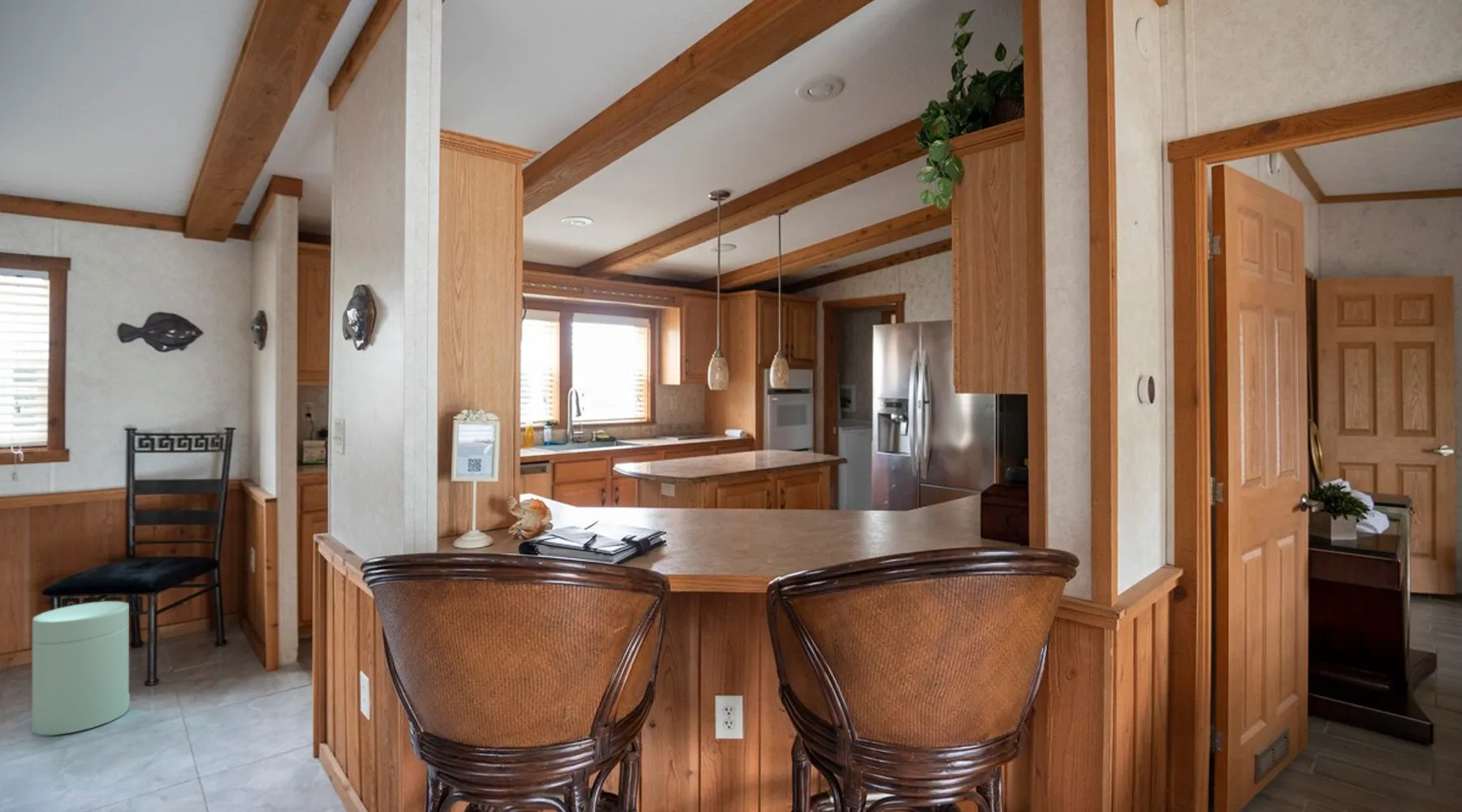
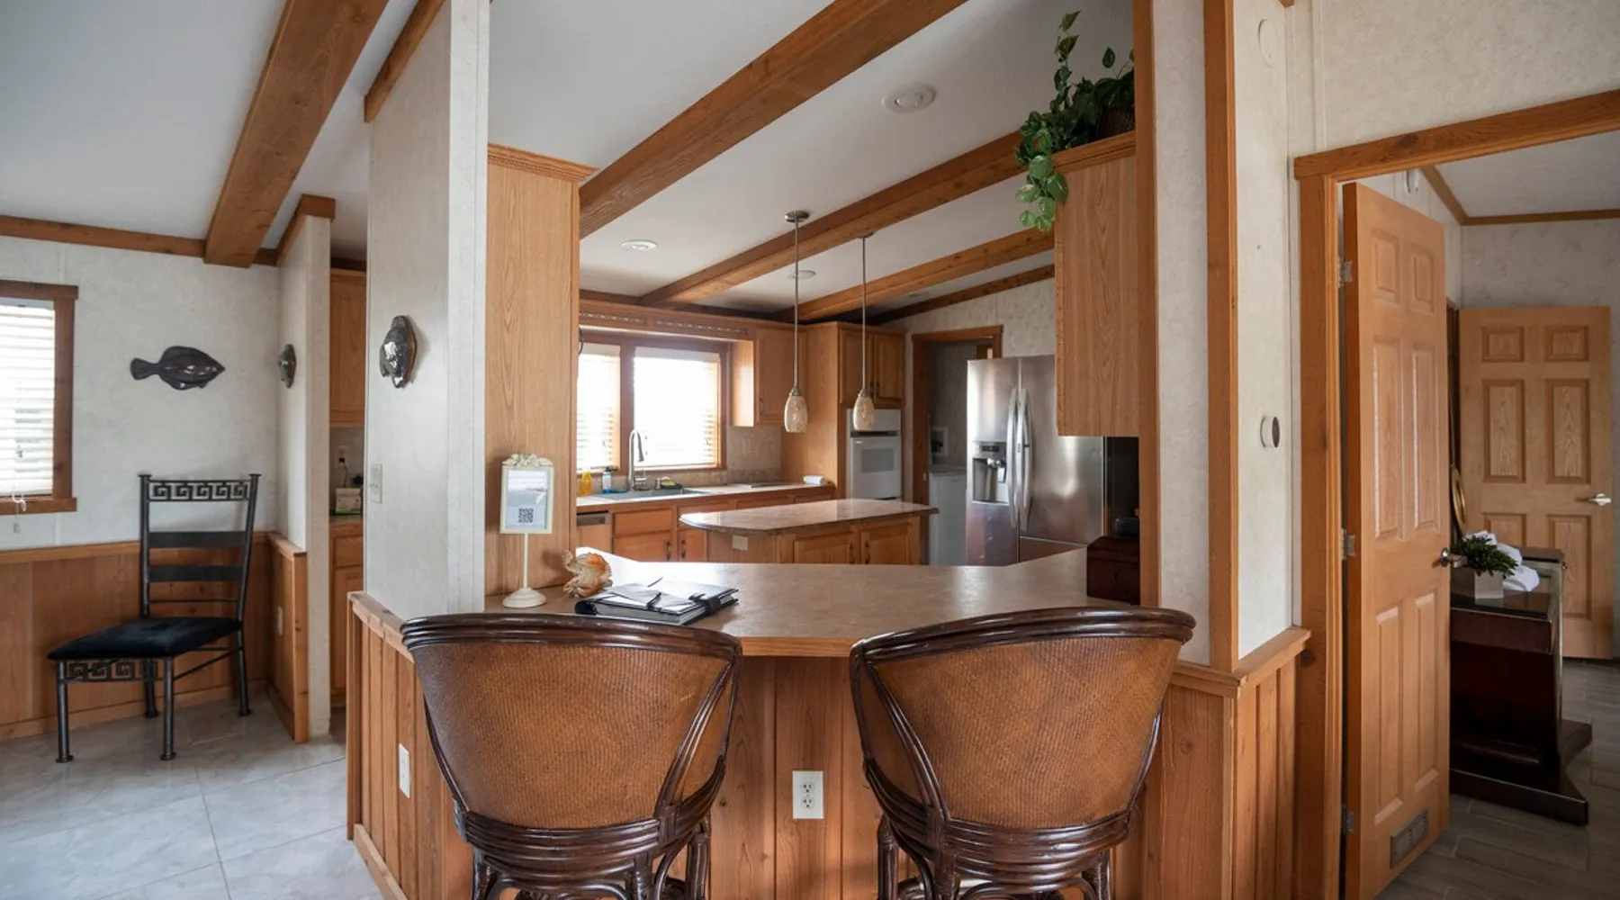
- trash can (87, 661)
